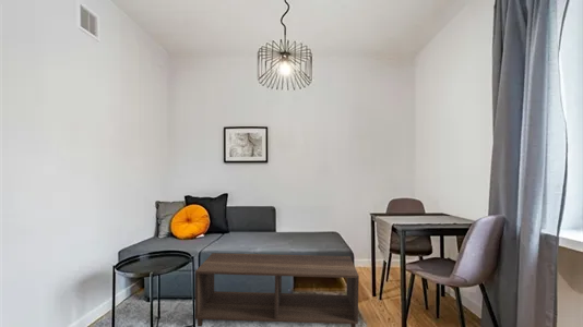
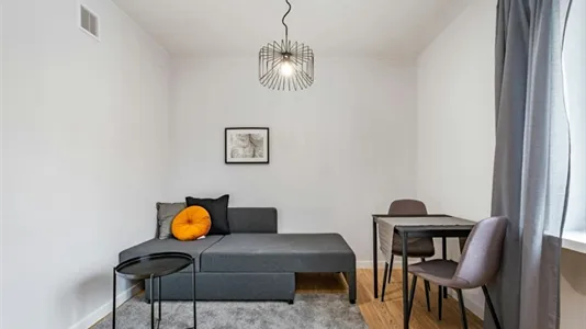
- coffee table (278, 289)
